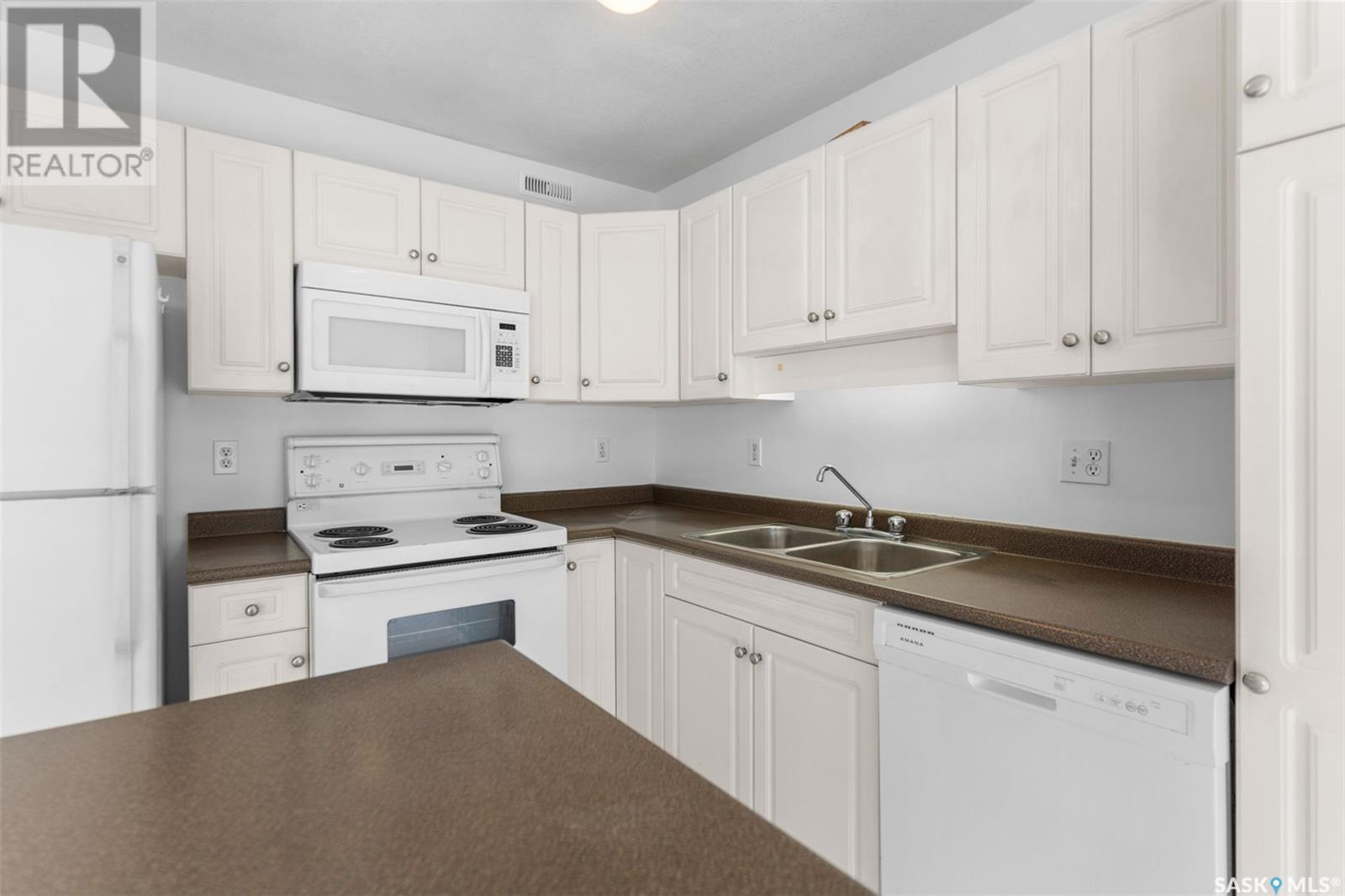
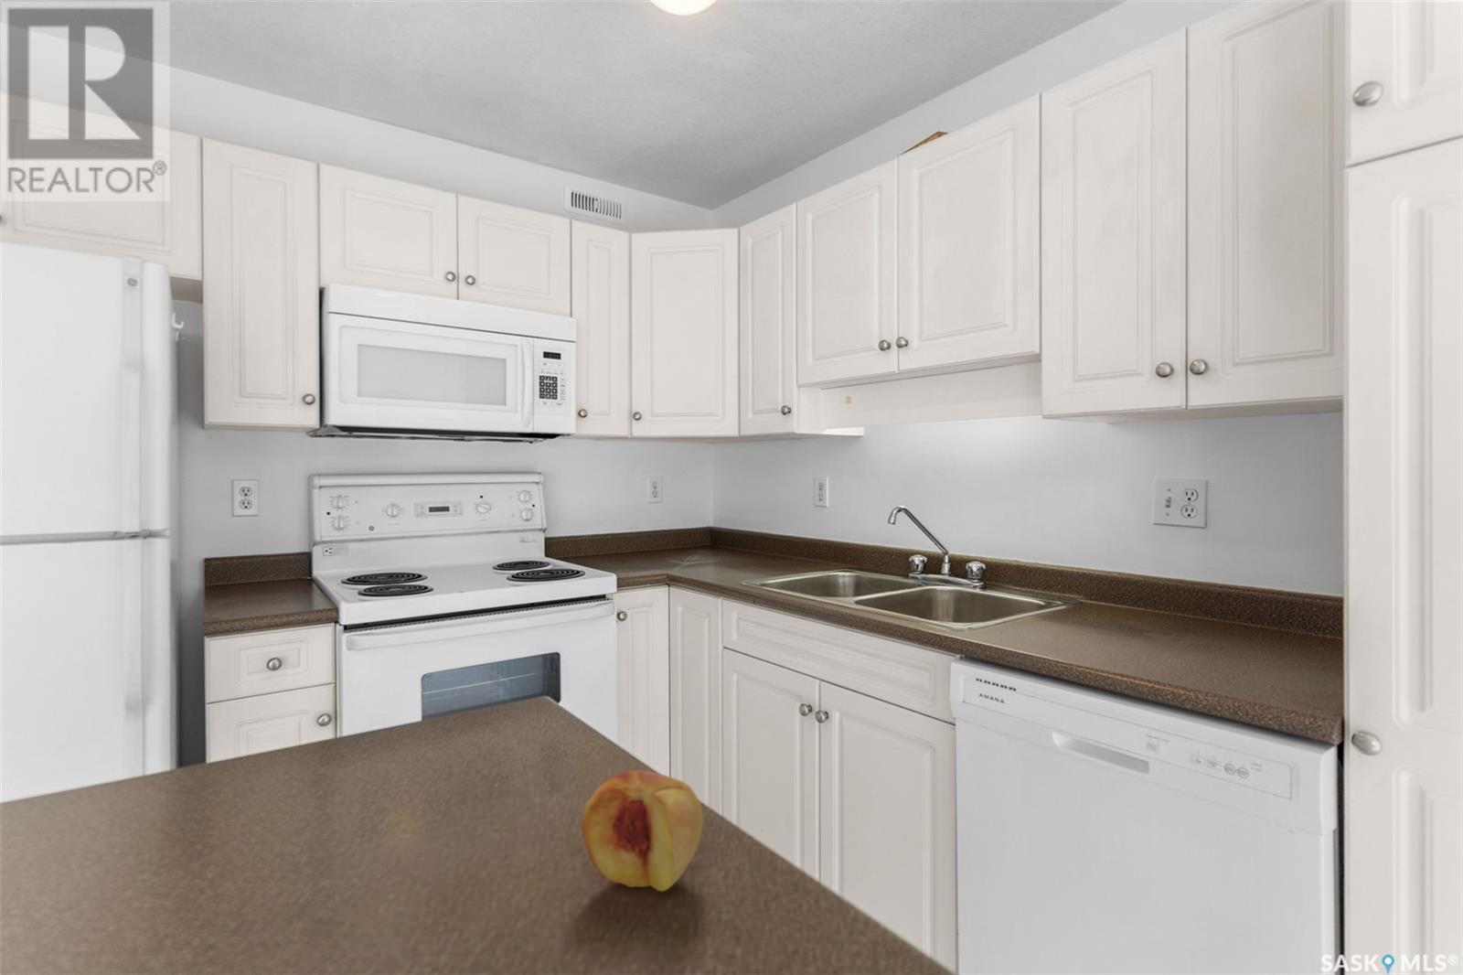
+ fruit (648, 828)
